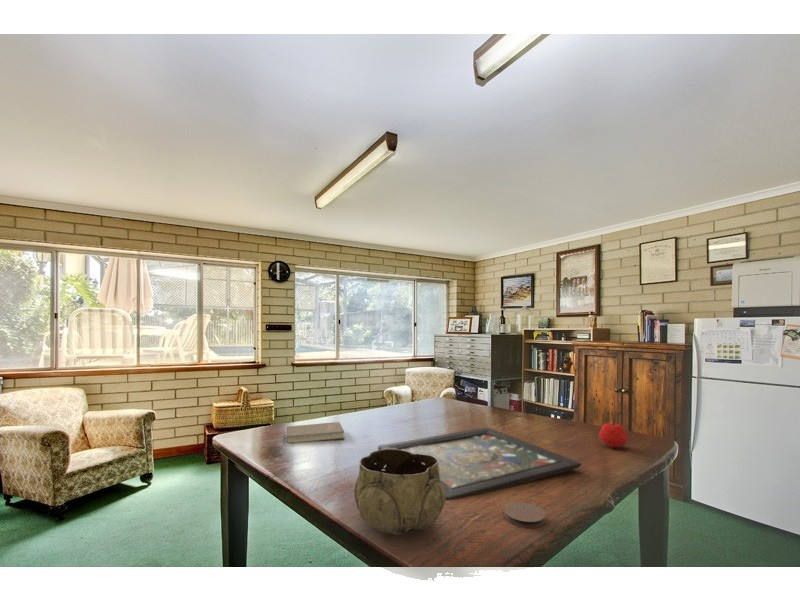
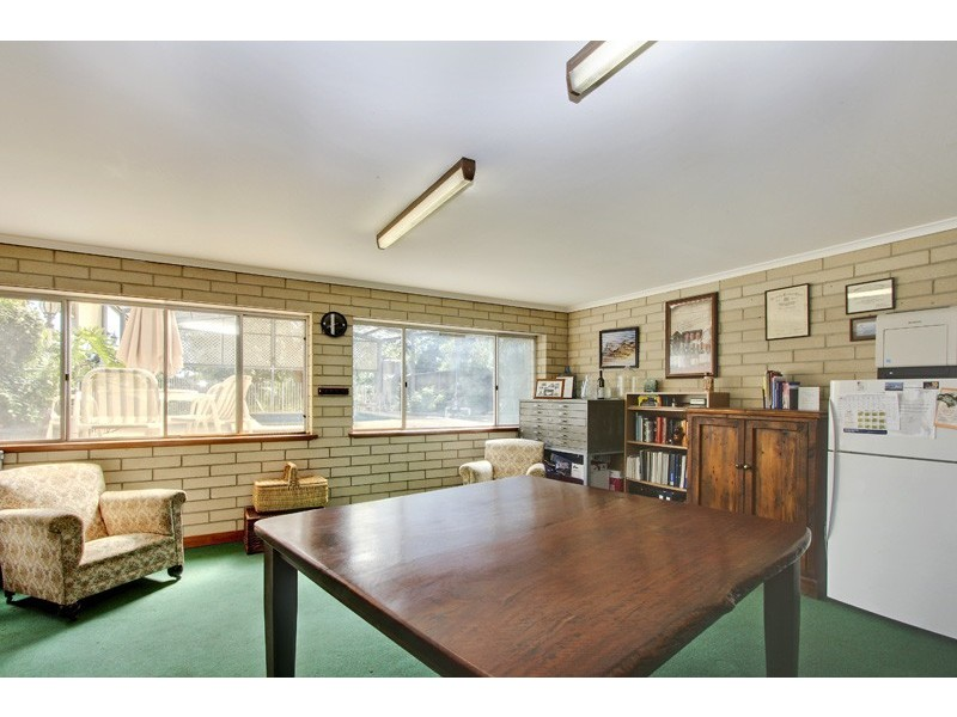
- coaster (524, 514)
- board game (472, 456)
- book (314, 432)
- apple (613, 434)
- decorative bowl (398, 491)
